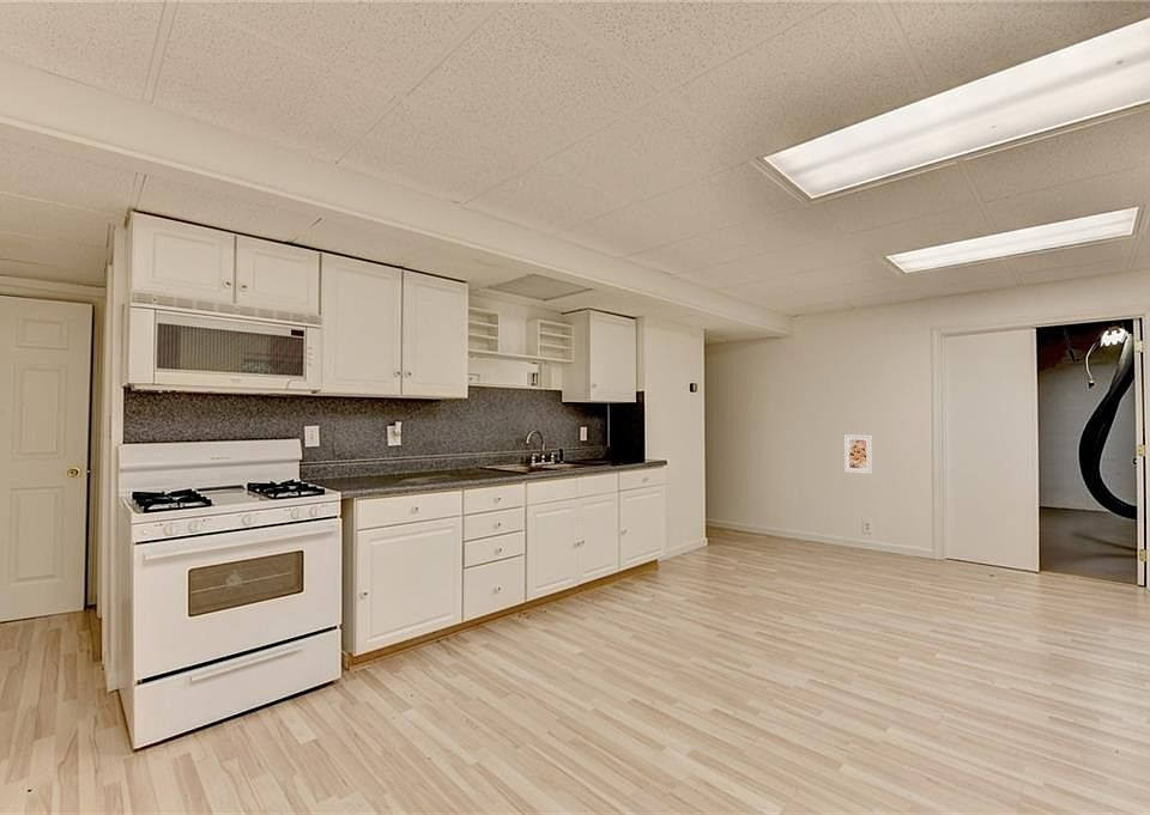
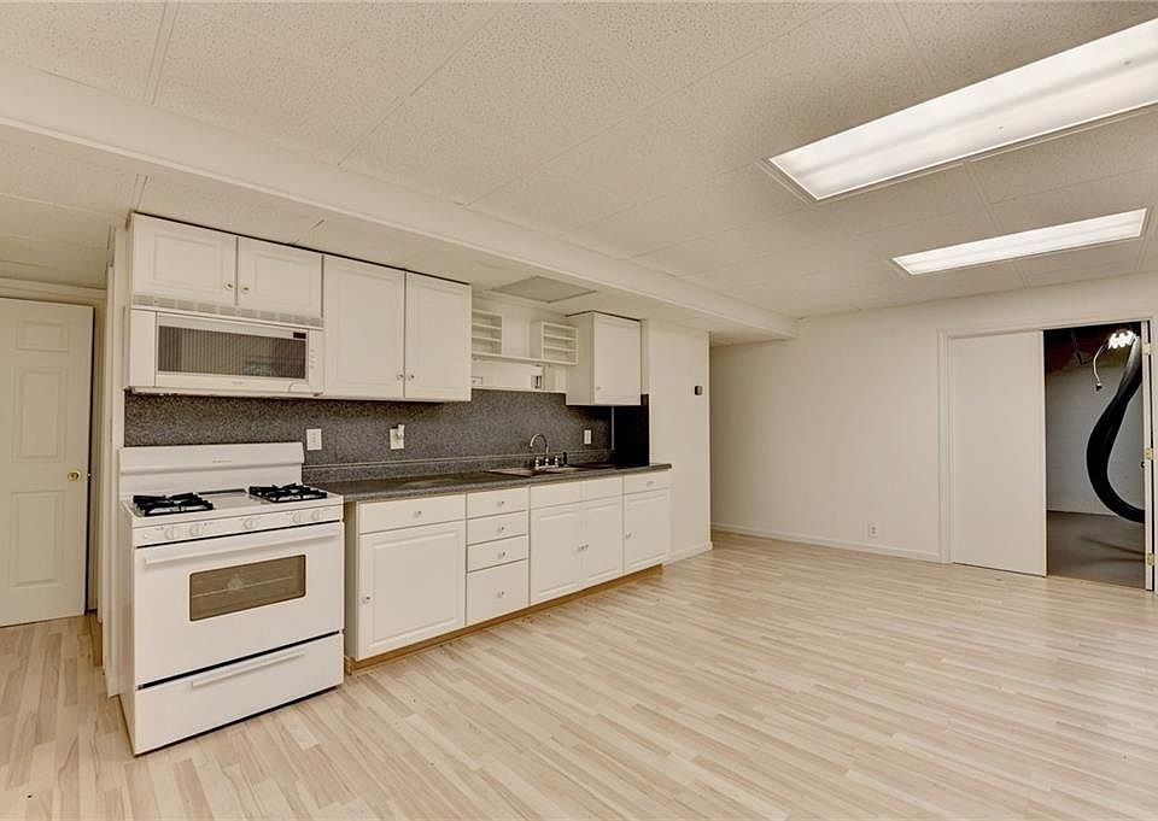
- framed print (858, 454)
